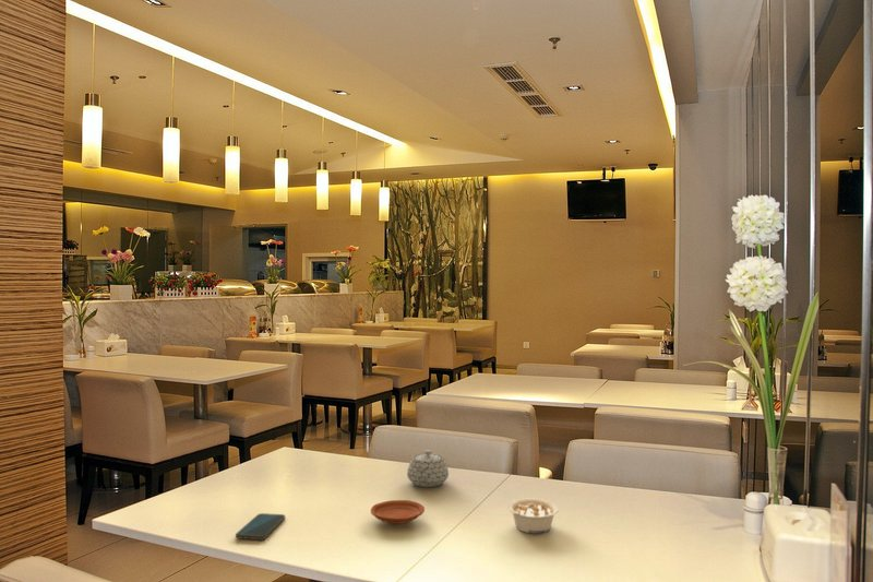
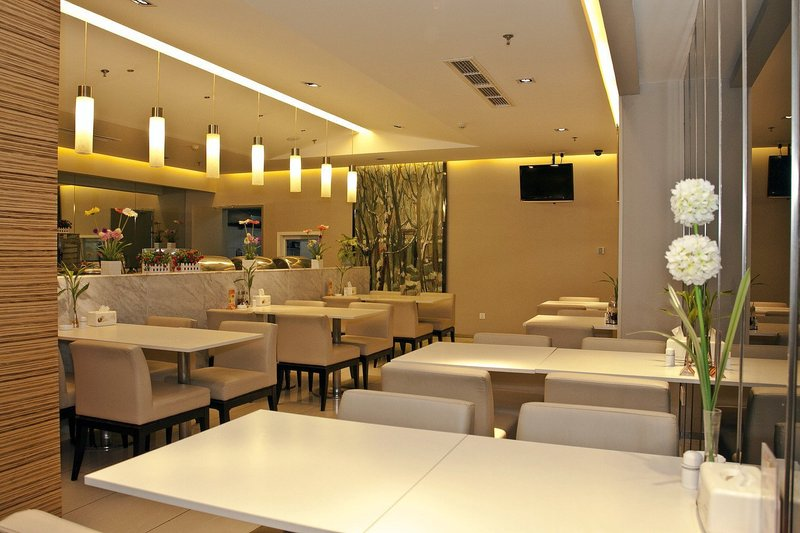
- legume (533, 515)
- smartphone (261, 525)
- teapot (427, 467)
- plate (397, 514)
